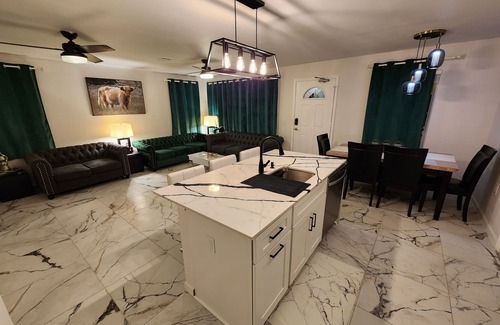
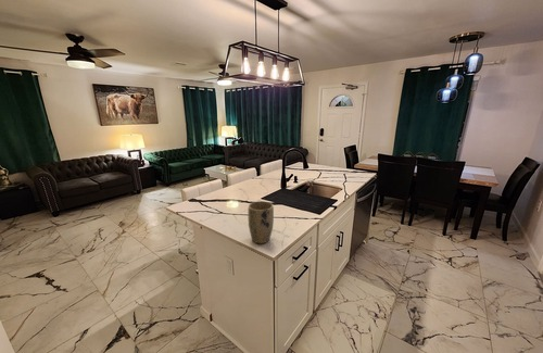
+ plant pot (261, 222)
